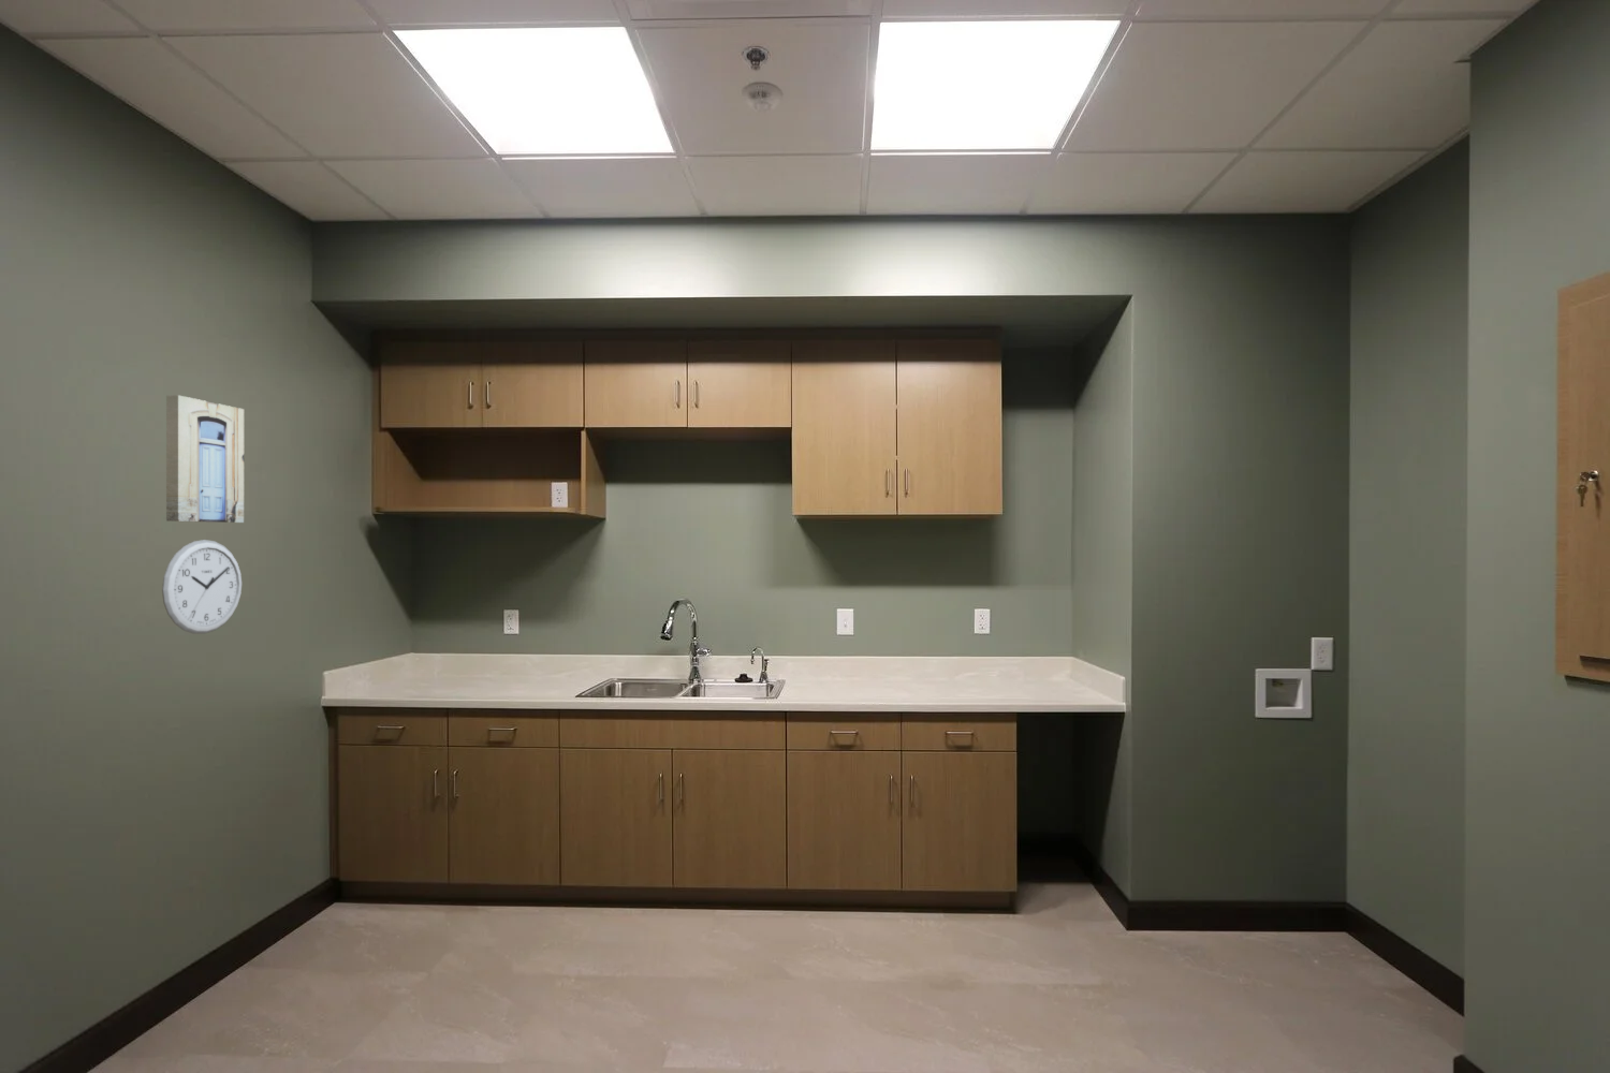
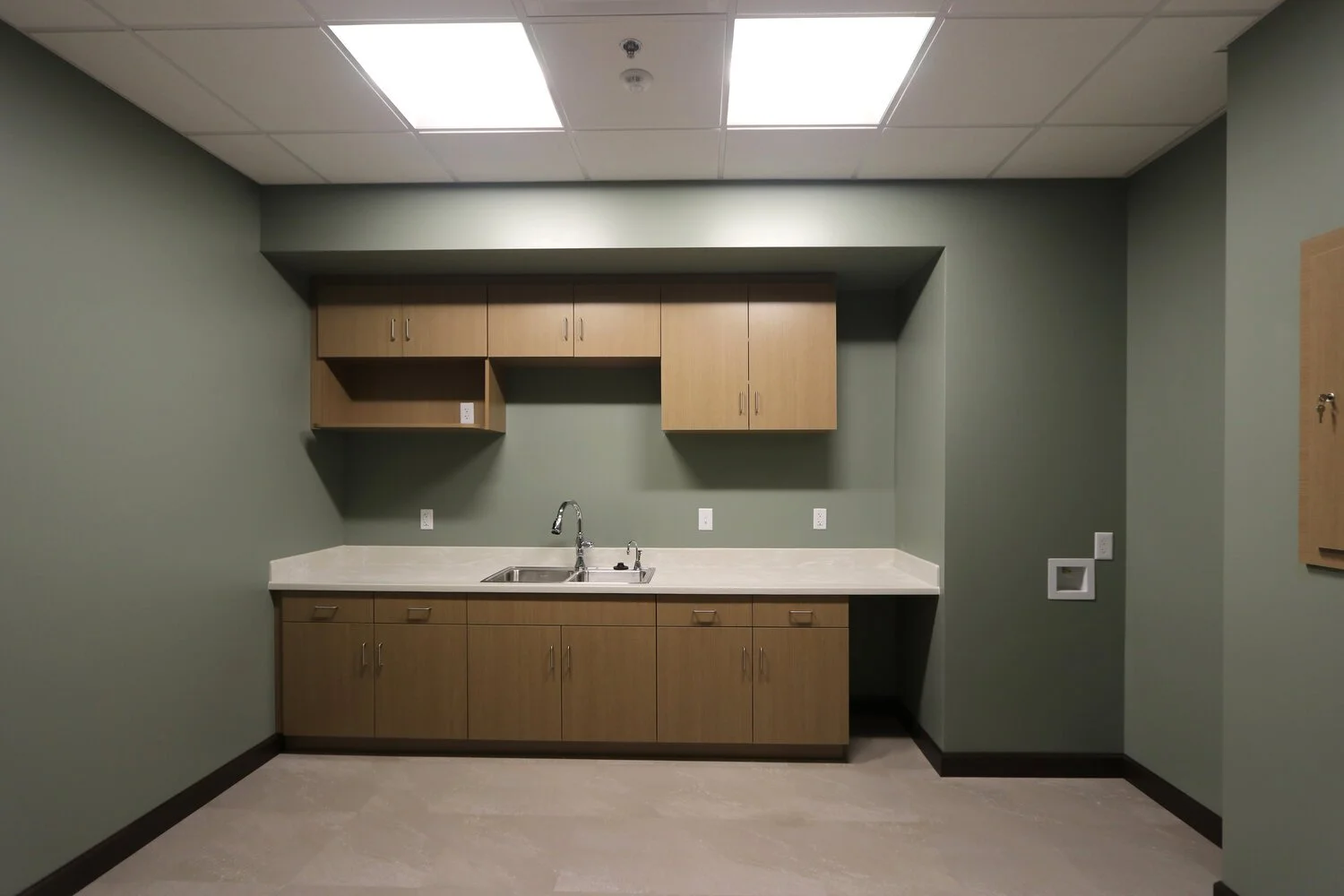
- wall art (207, 461)
- wall clock (206, 586)
